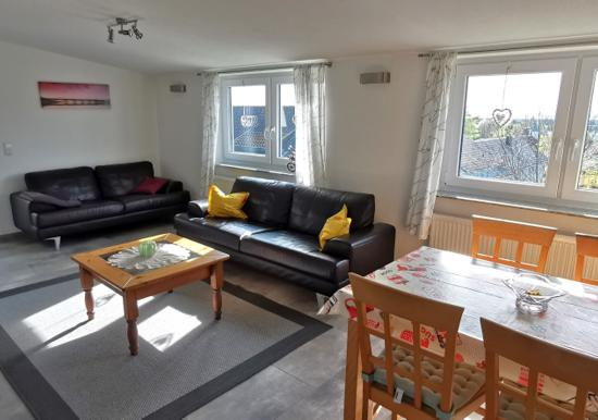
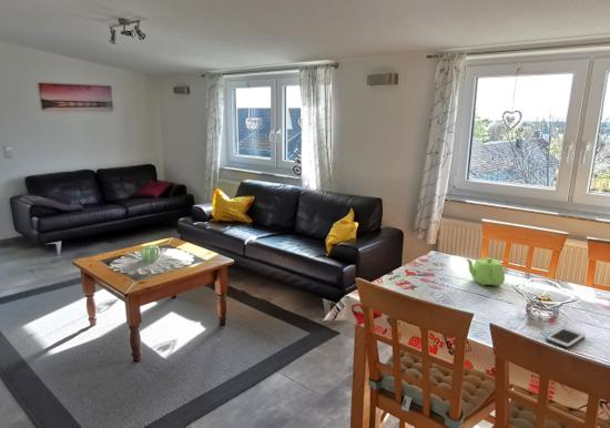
+ teapot (484, 271)
+ cell phone (565, 337)
